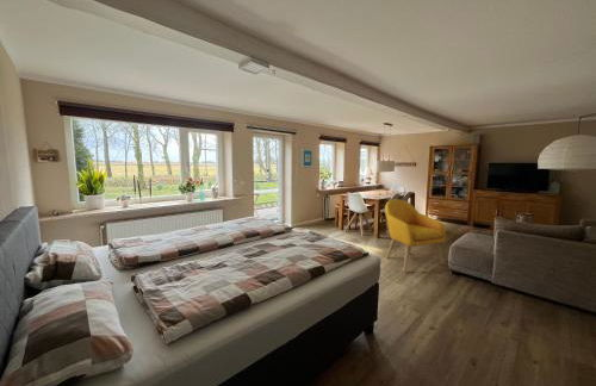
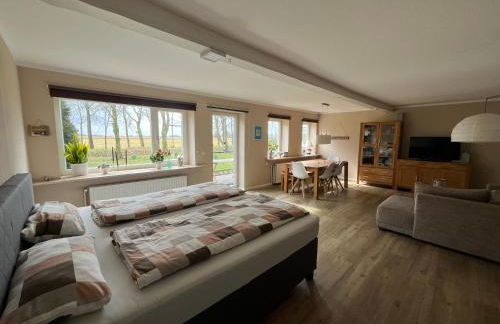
- armchair (409, 231)
